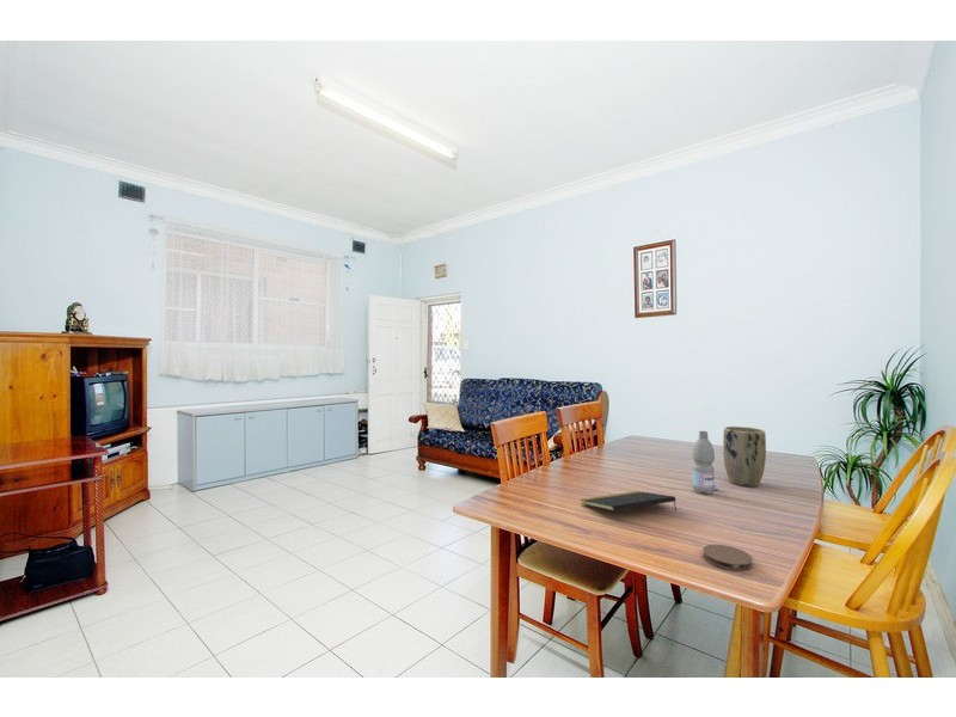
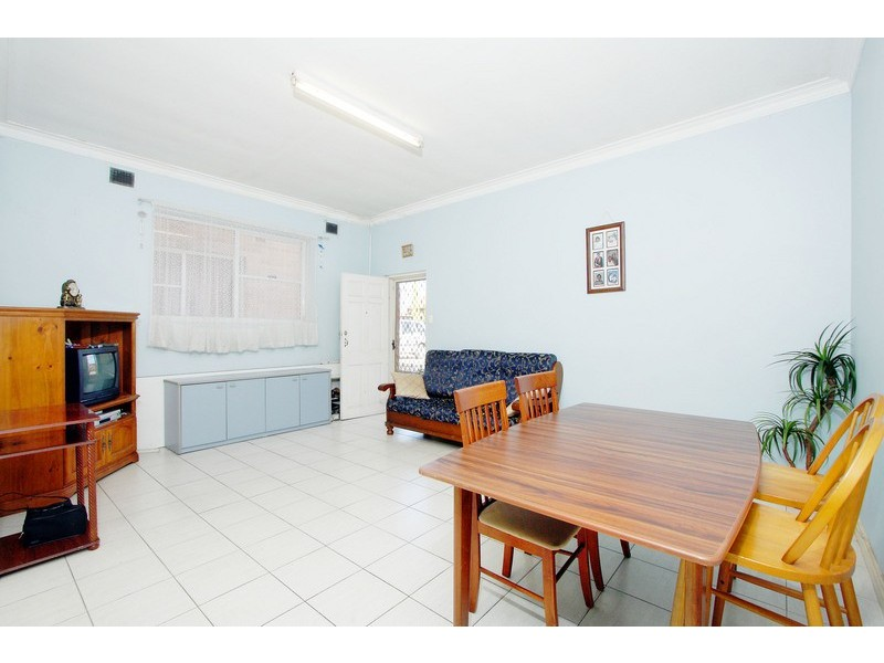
- notepad (626, 500)
- plant pot (743, 455)
- water bottle (706, 460)
- coaster (727, 557)
